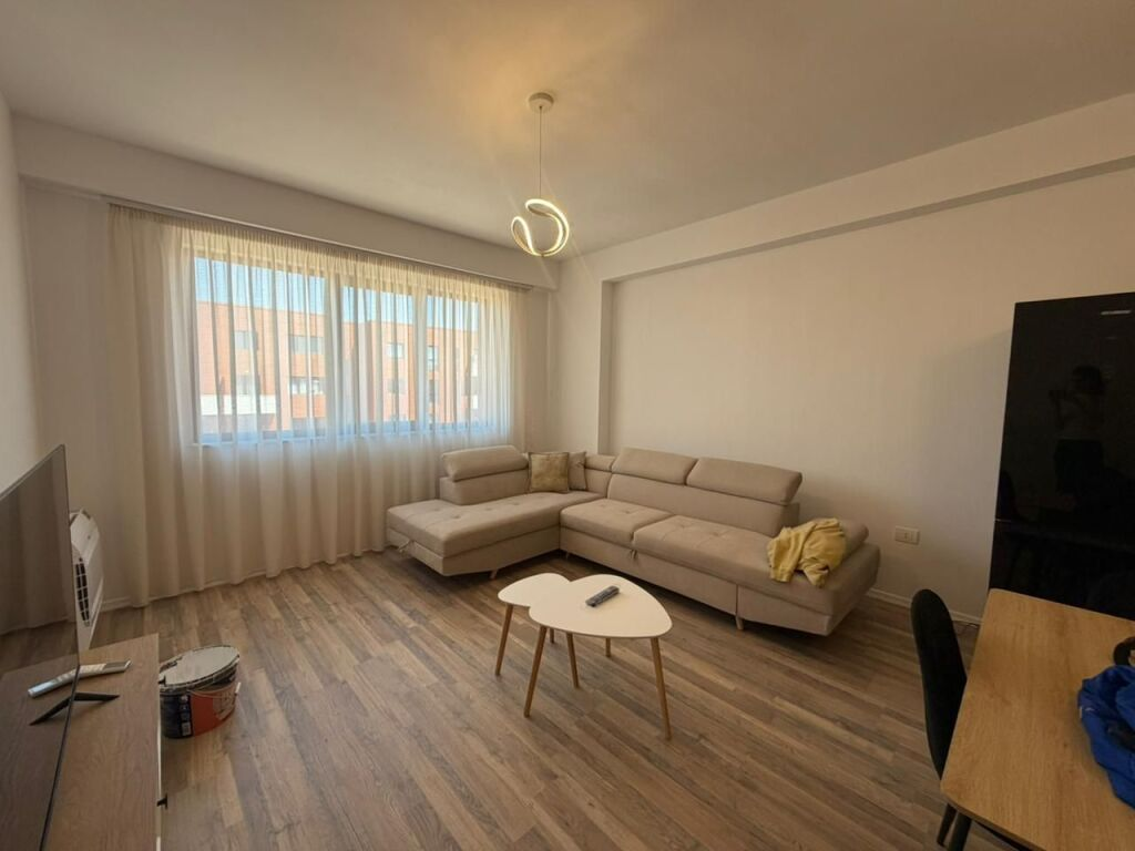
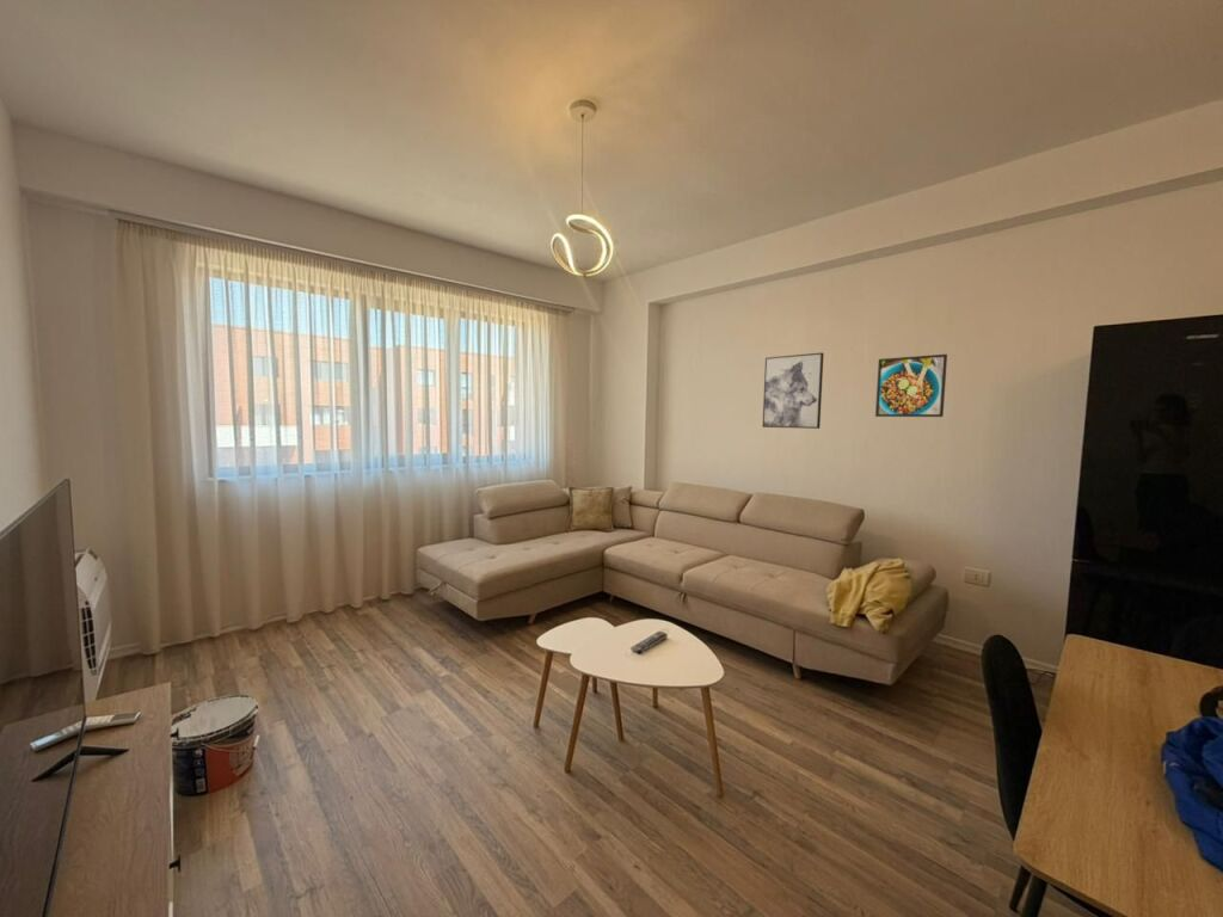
+ wall art (791, 392)
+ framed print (909, 387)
